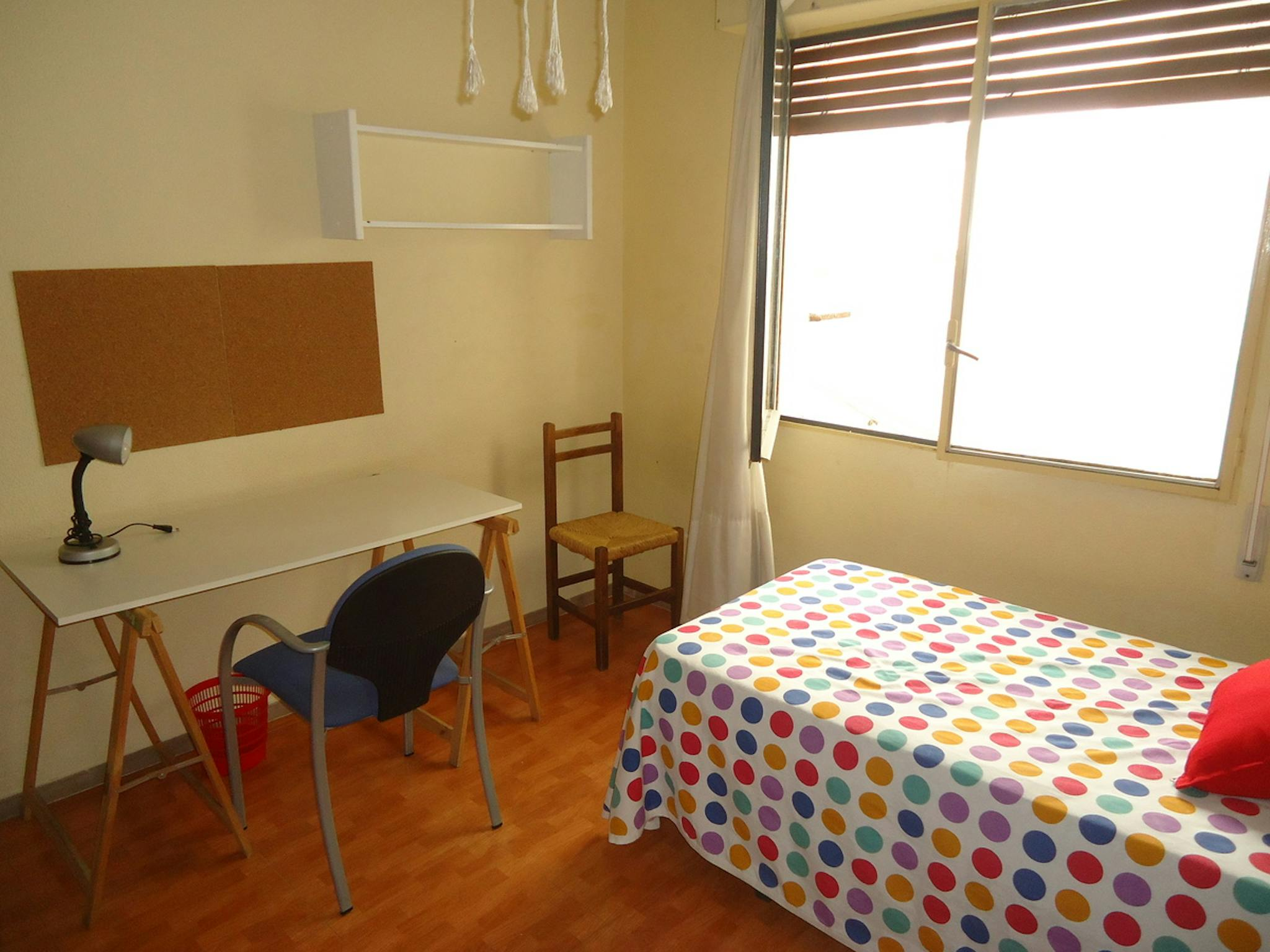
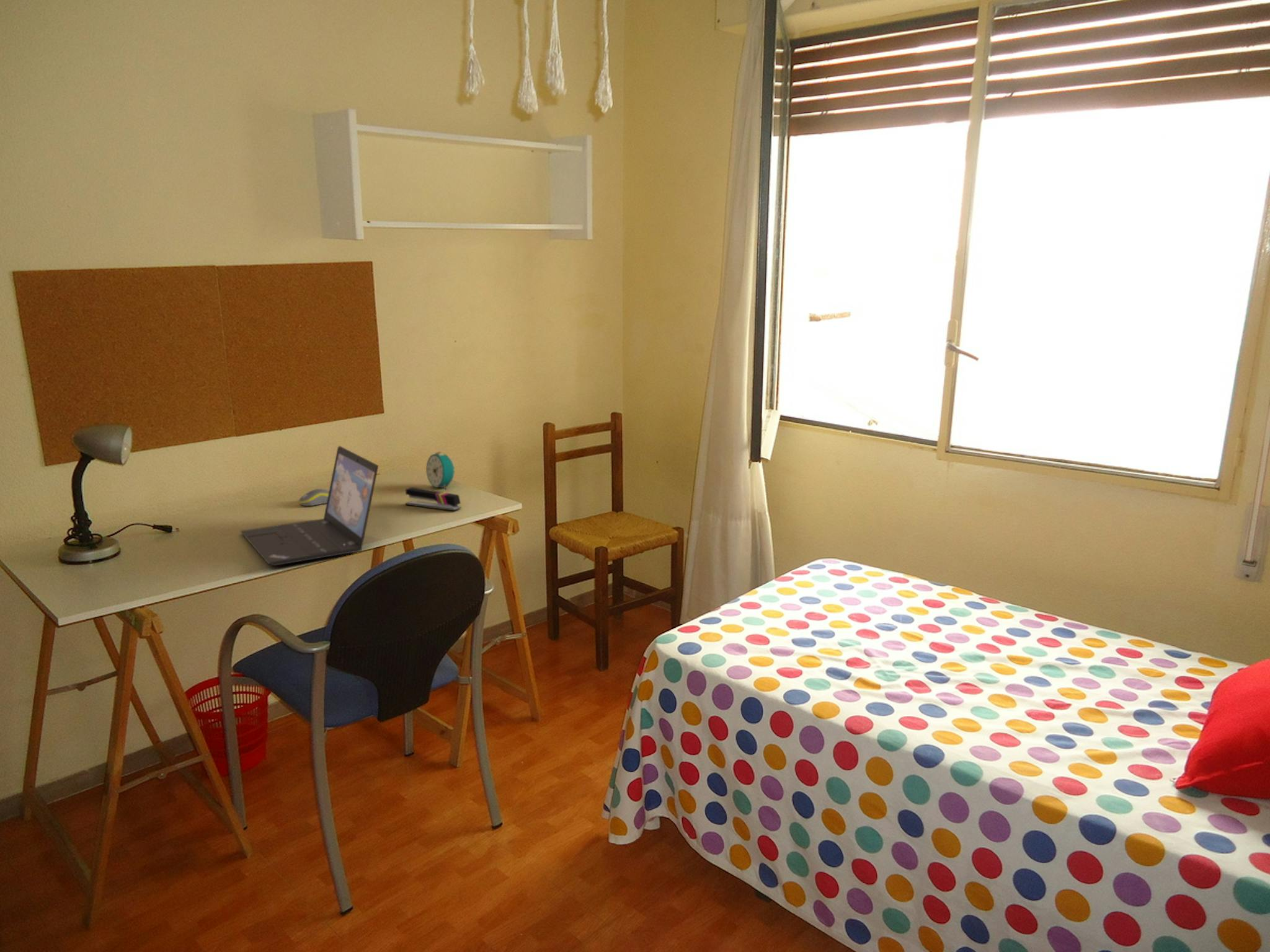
+ stapler (432, 498)
+ alarm clock (442, 469)
+ computer mouse (316, 496)
+ laptop (326, 505)
